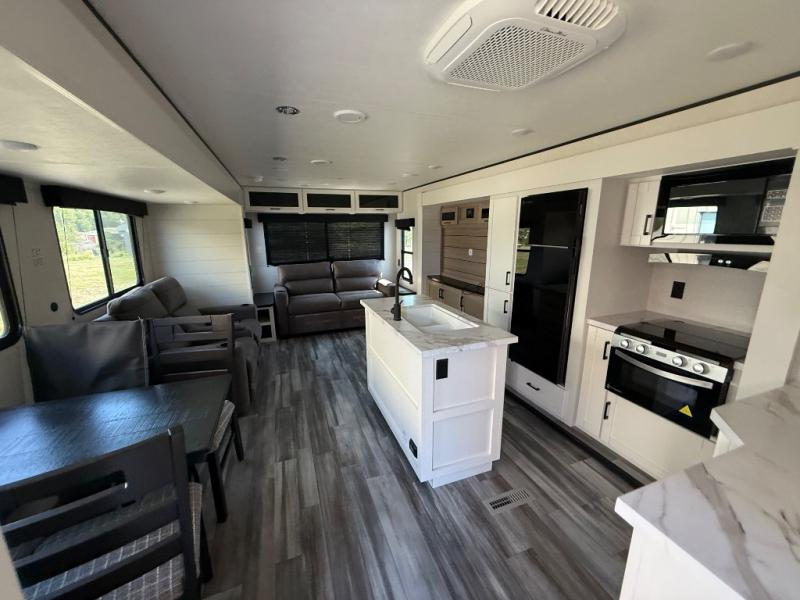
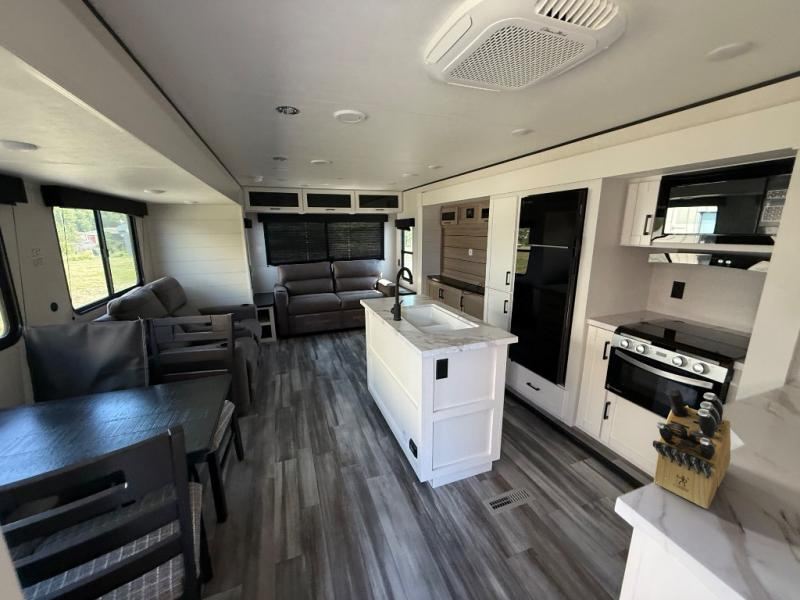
+ knife block (697, 432)
